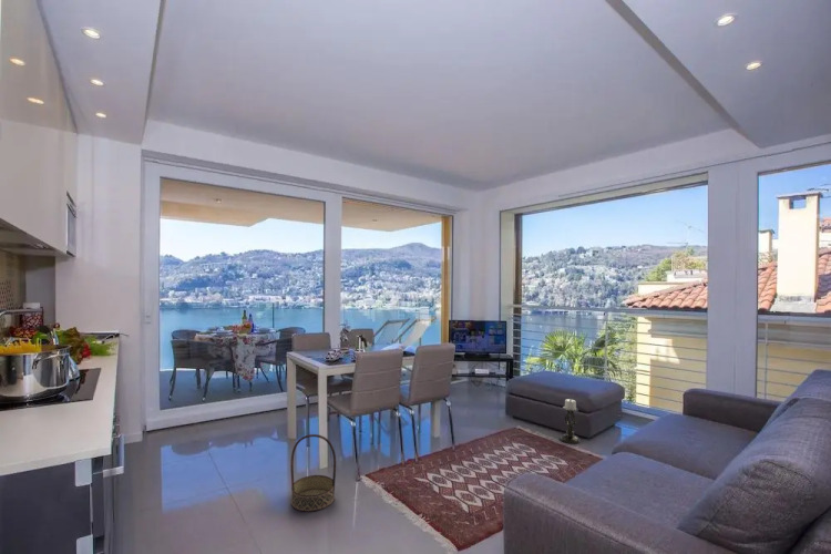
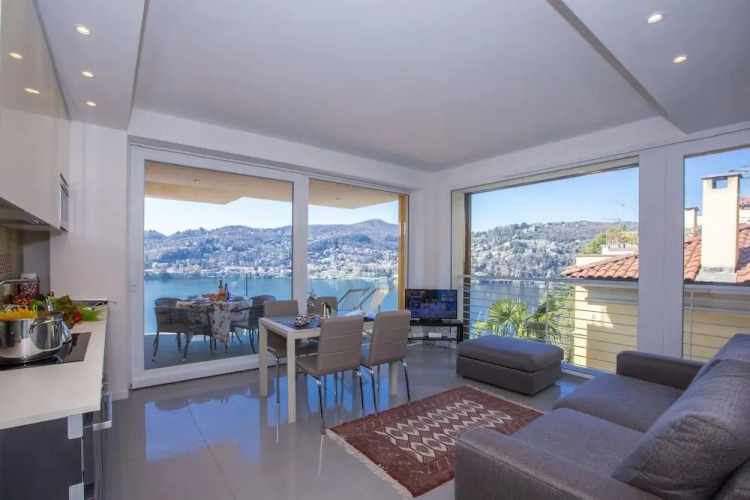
- candle holder (571, 419)
- basket (312, 475)
